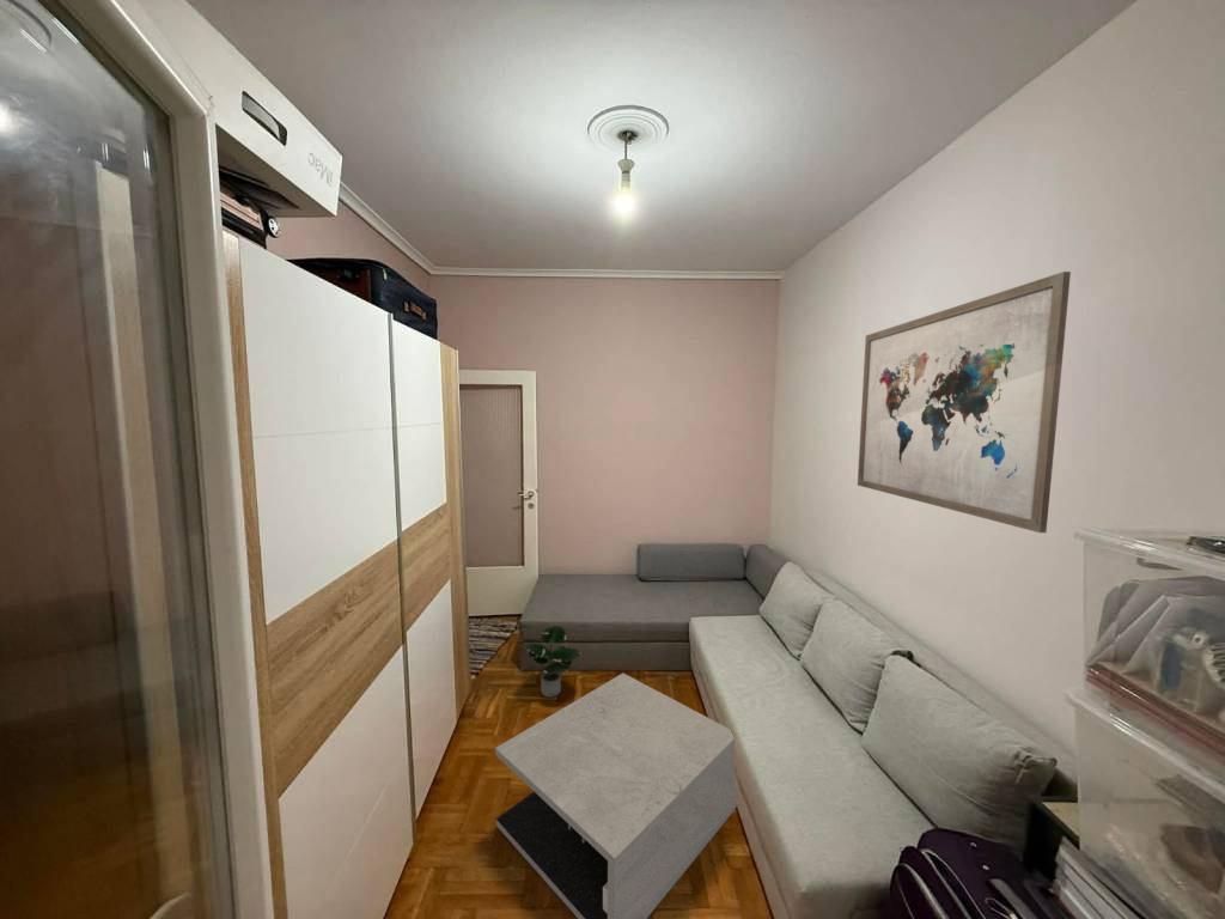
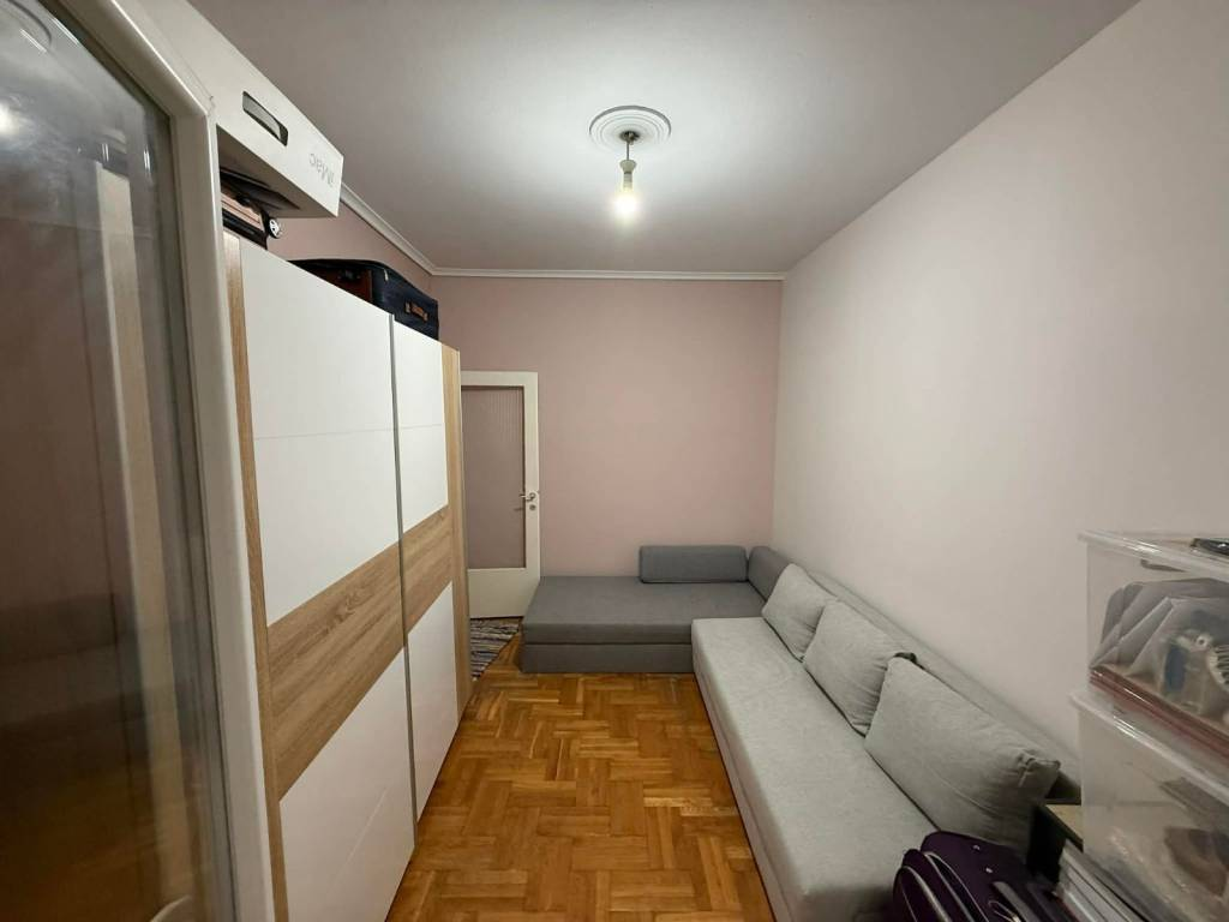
- wall art (933, 409)
- coffee table (618, 778)
- potted plant (554, 664)
